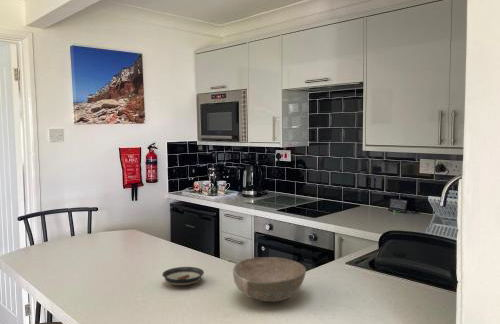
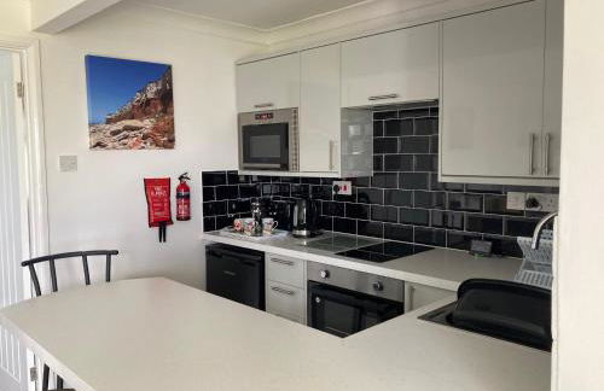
- bowl (269, 282)
- saucer (183, 277)
